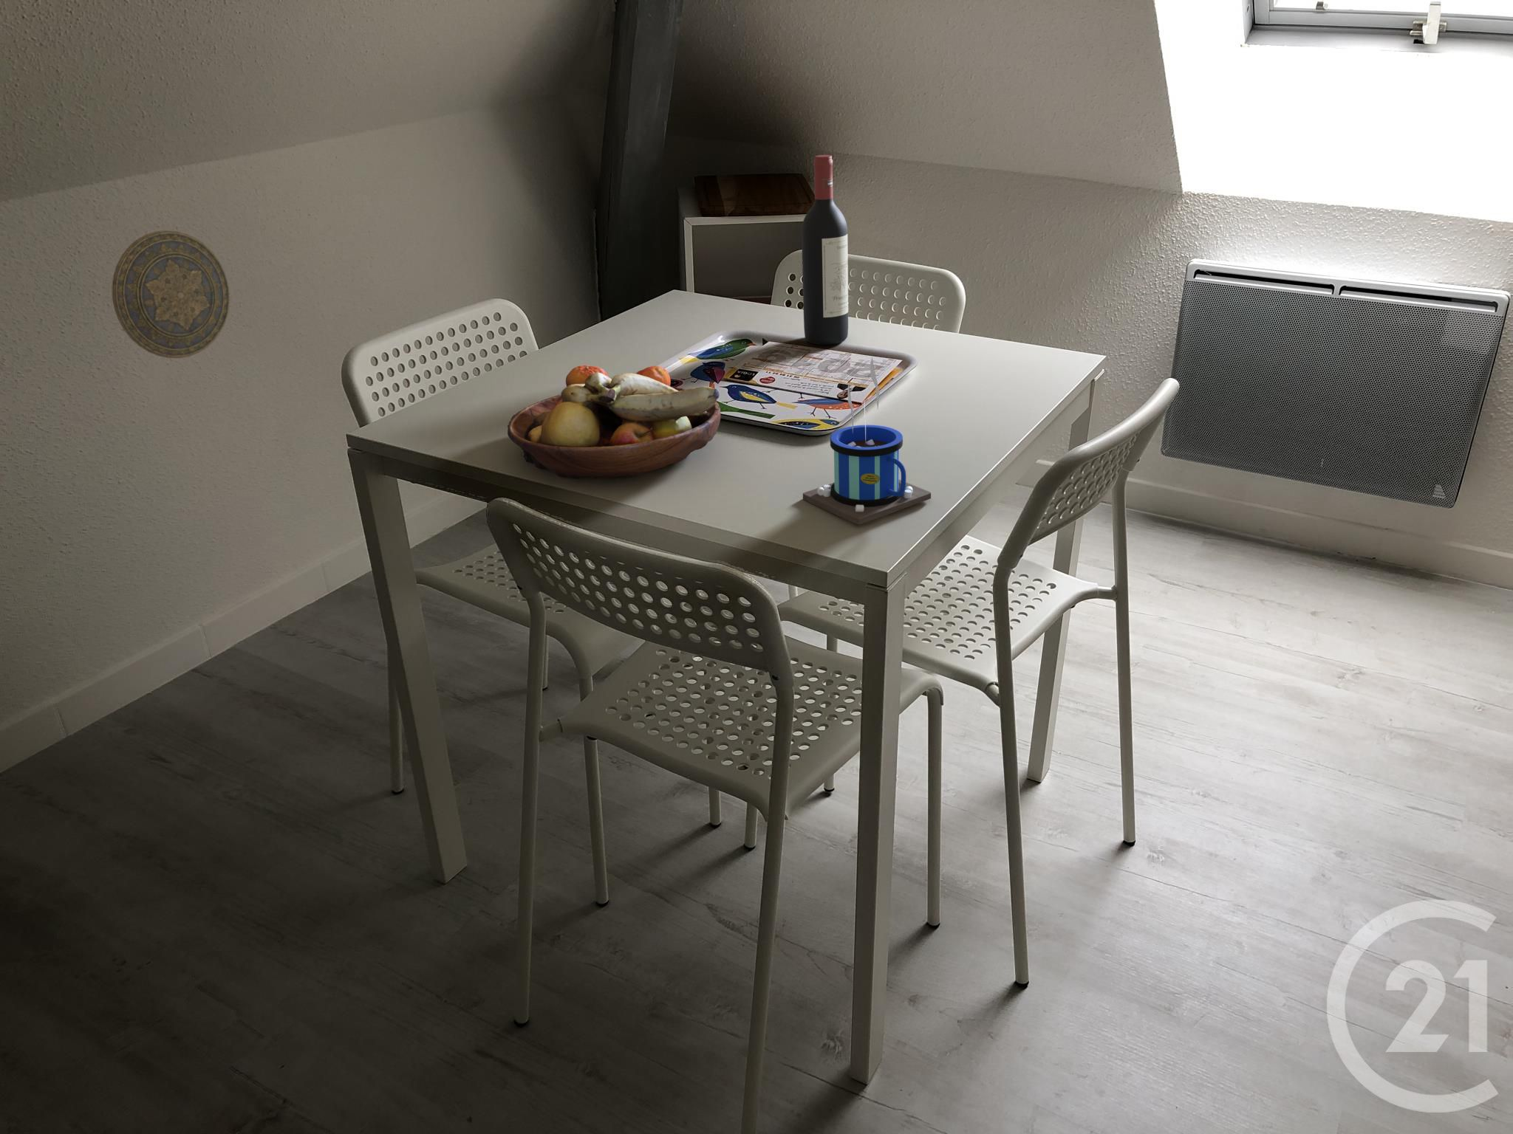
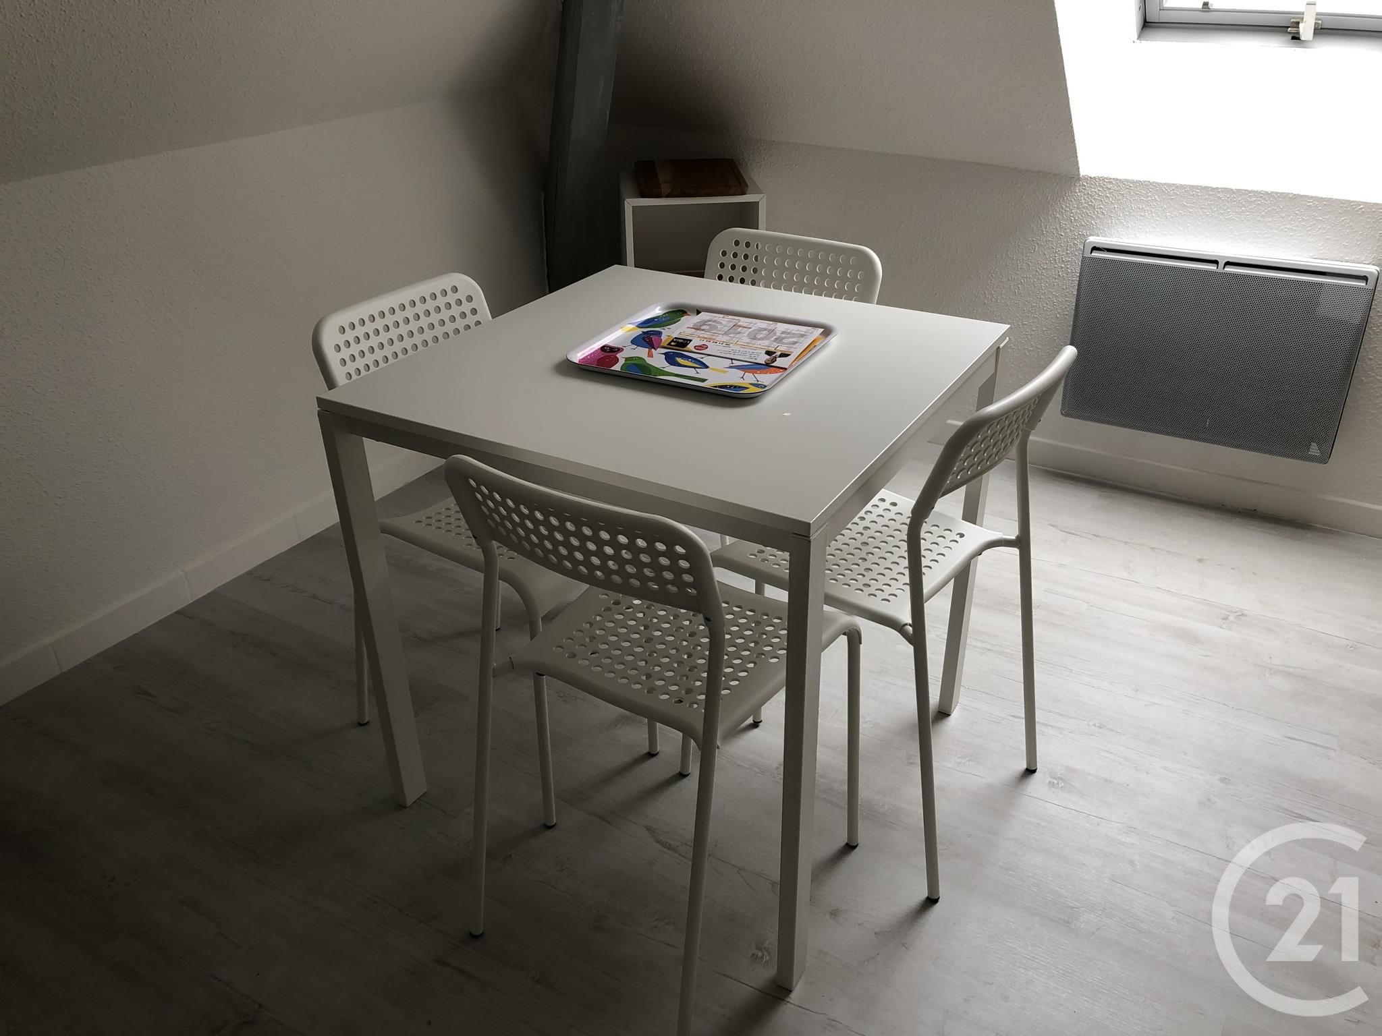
- decorative plate (176, 295)
- mug (870, 432)
- fruit bowl (616, 406)
- wine bottle (824, 250)
